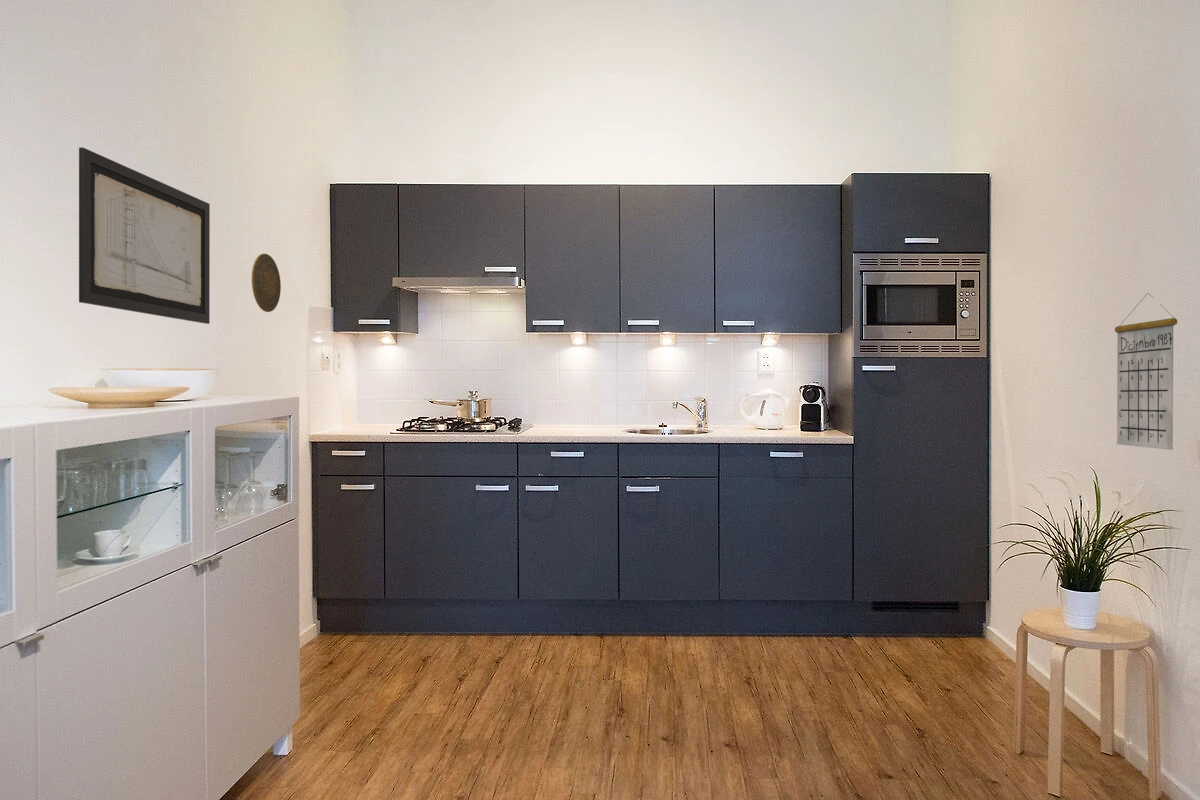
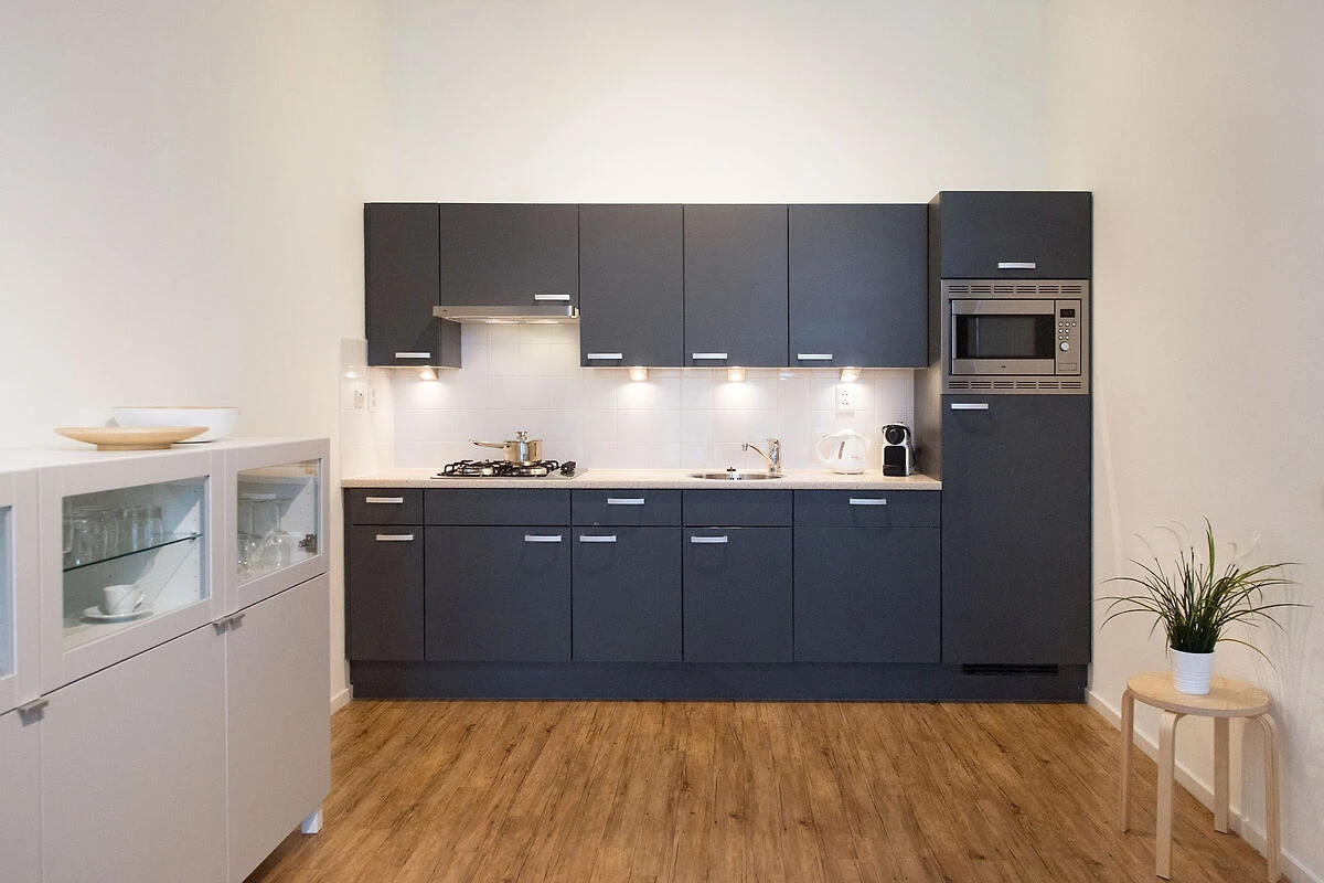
- calendar (1144, 369)
- decorative plate (268, 282)
- wall art (152, 246)
